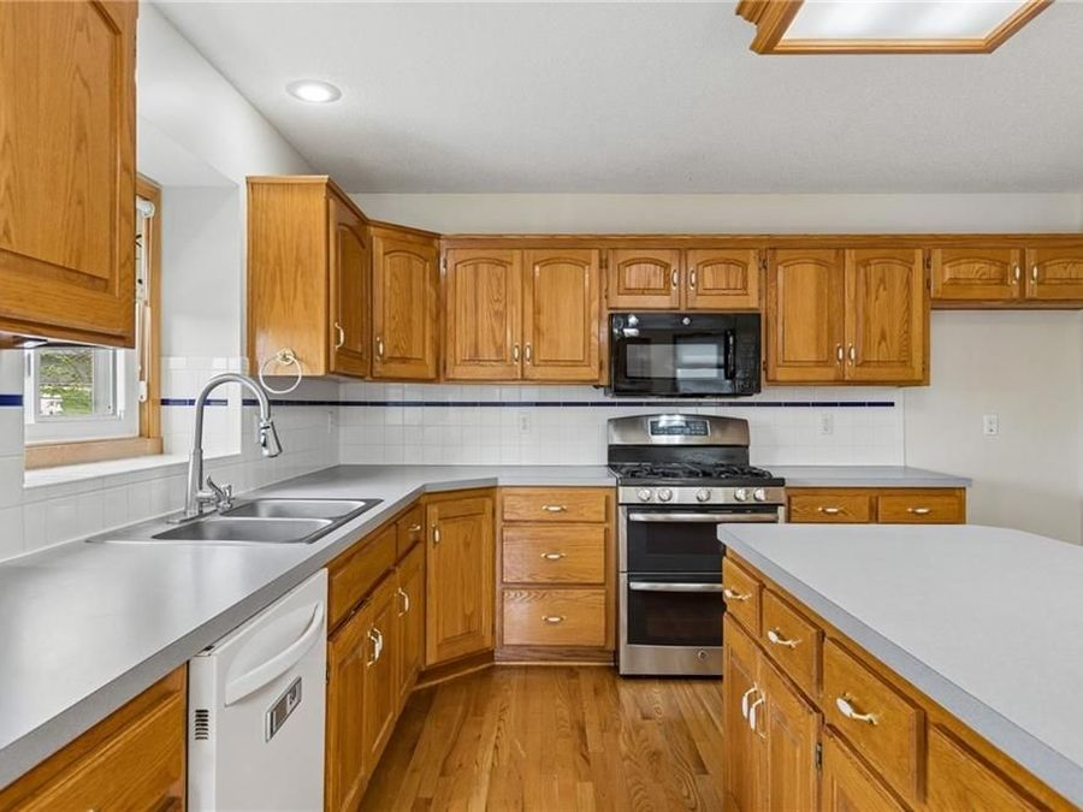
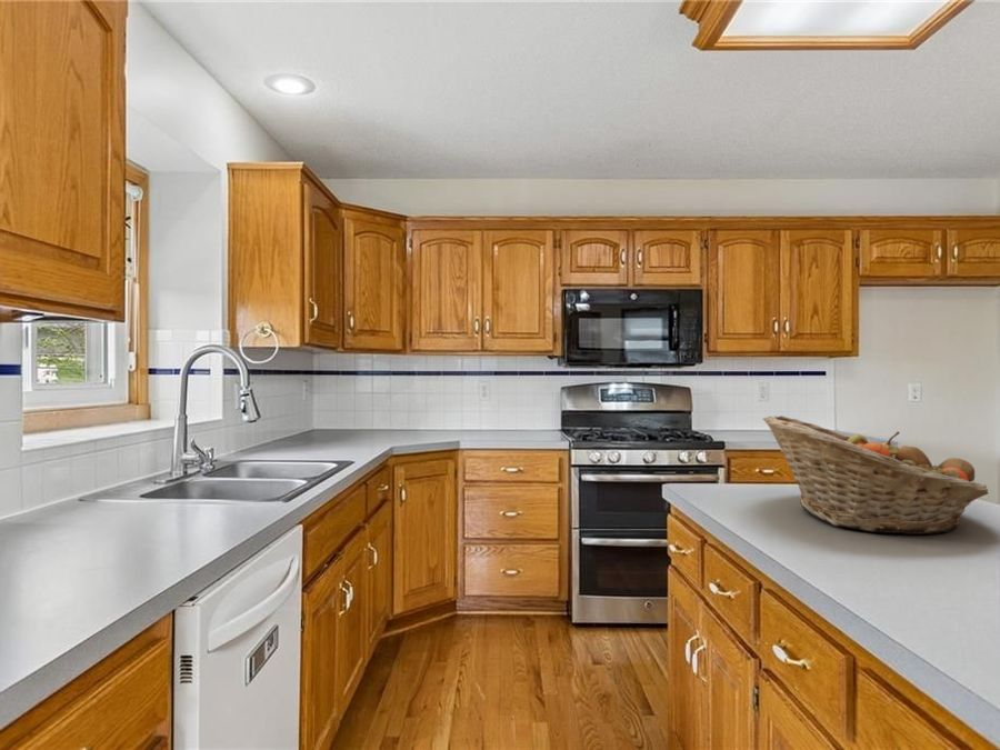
+ fruit basket (863, 467)
